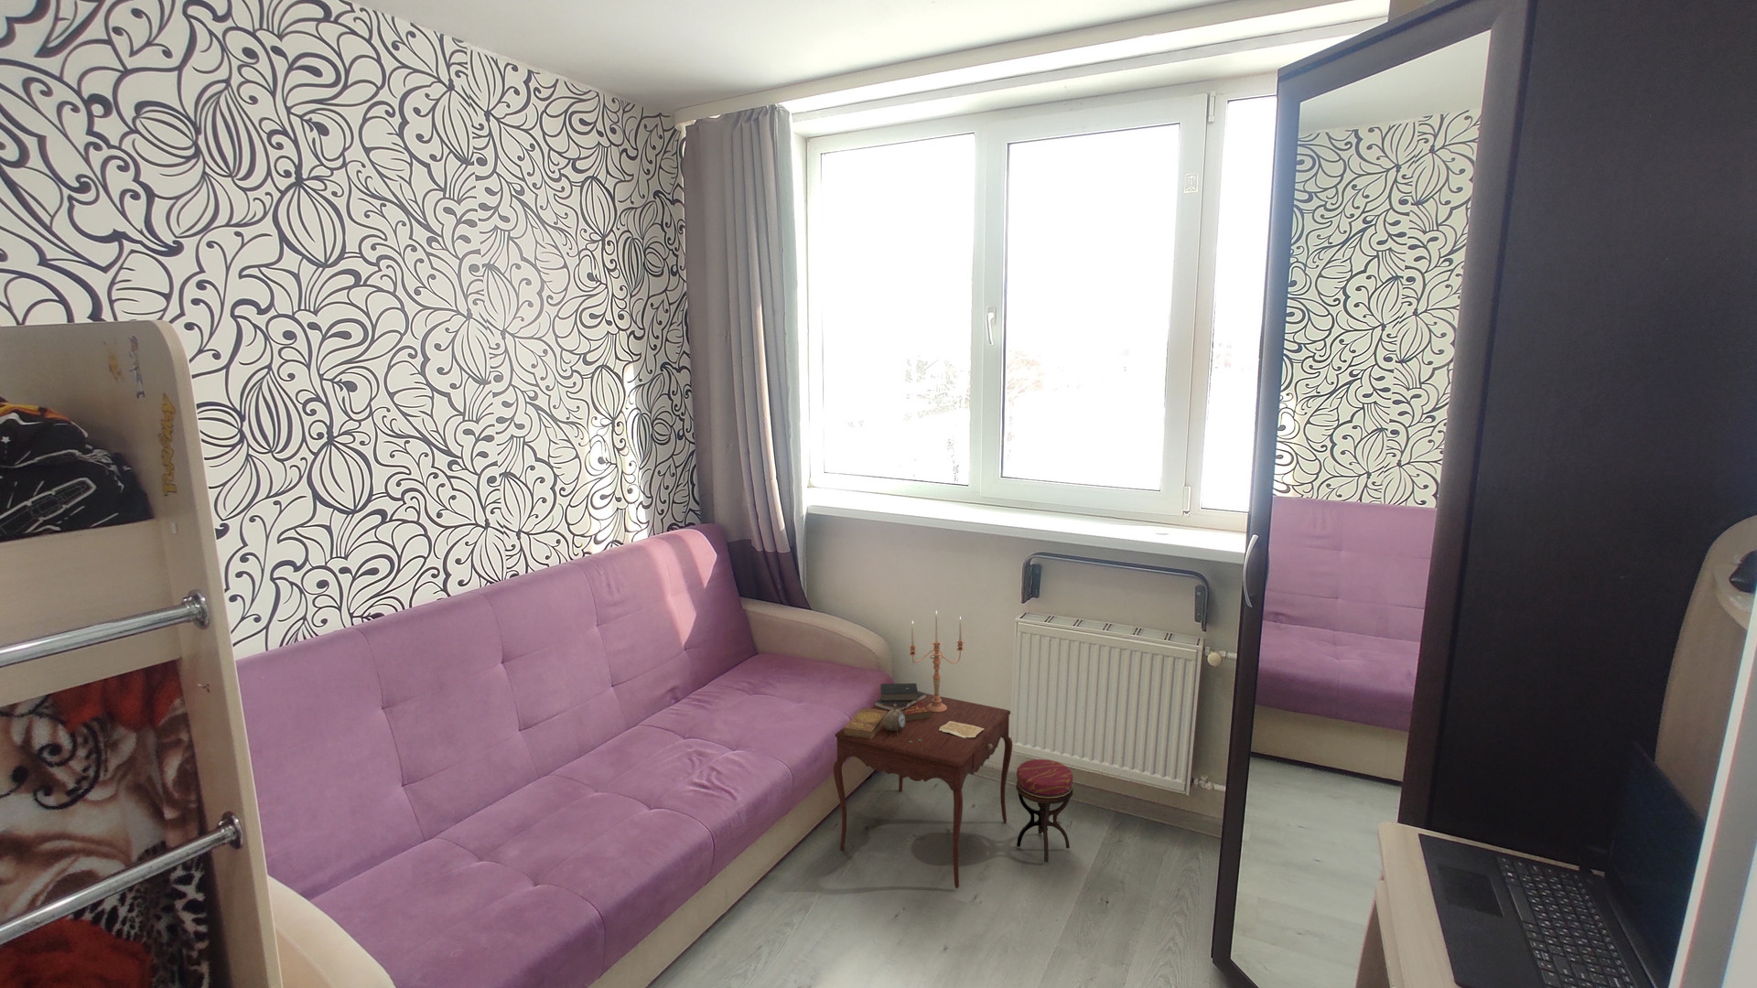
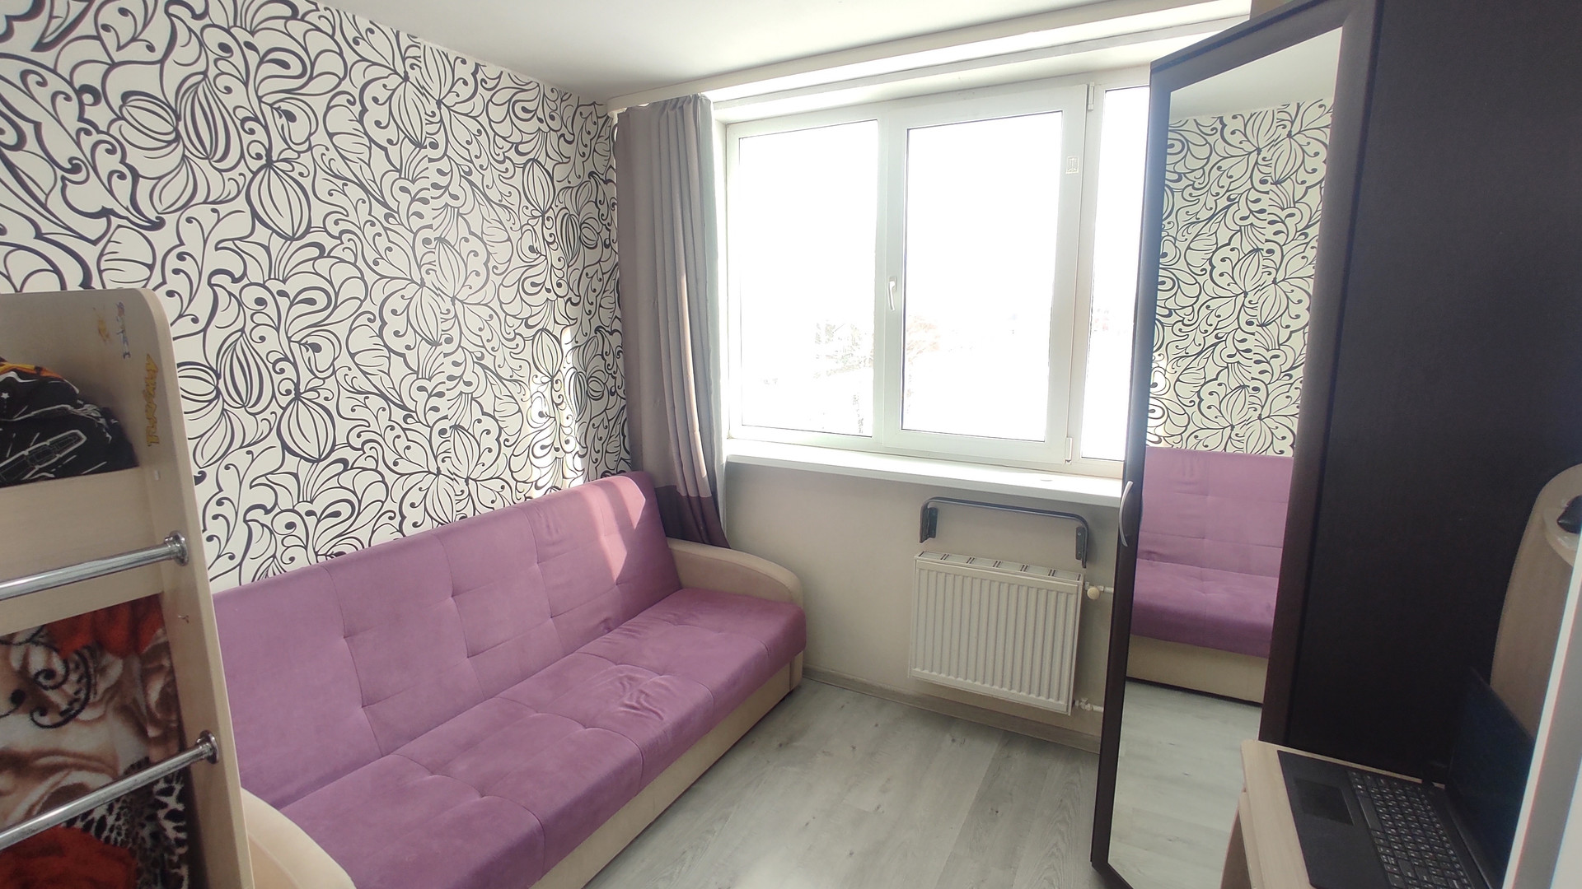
- side table (958, 737)
